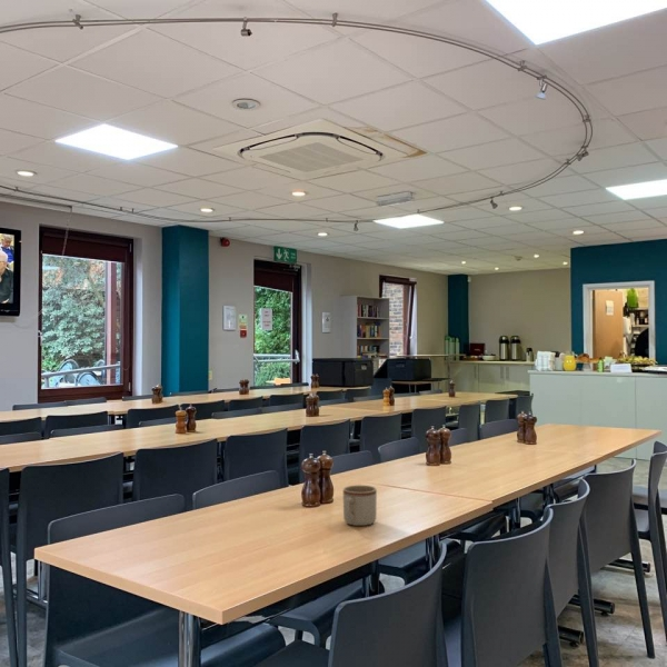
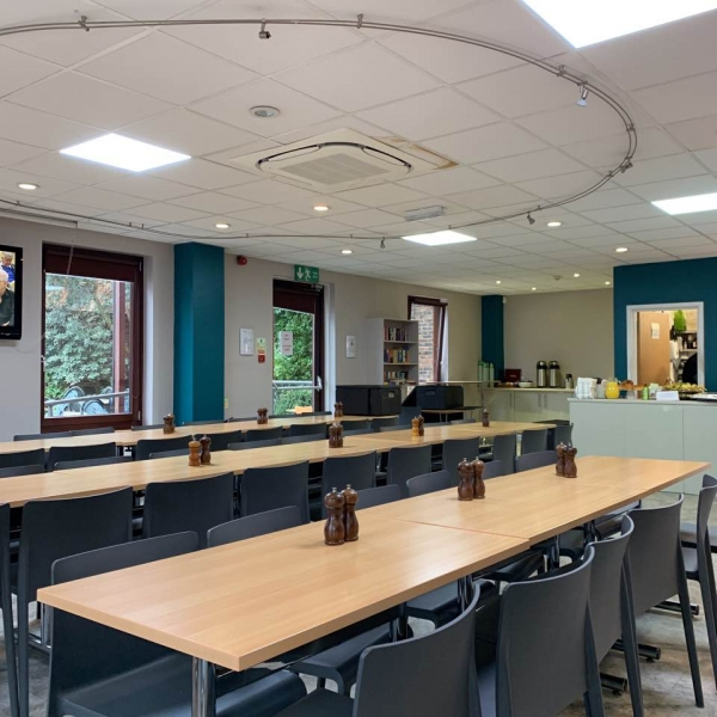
- mug (357, 506)
